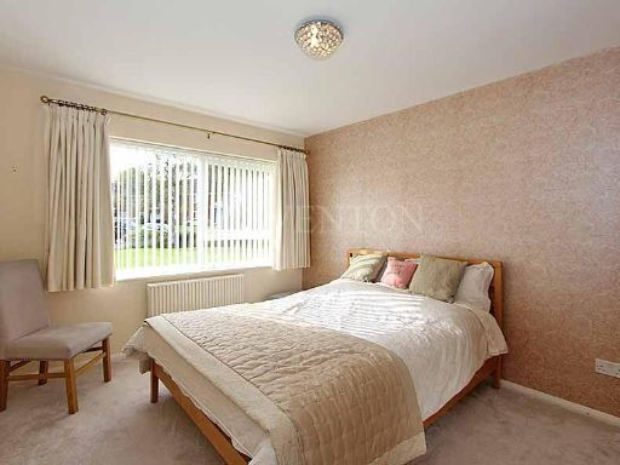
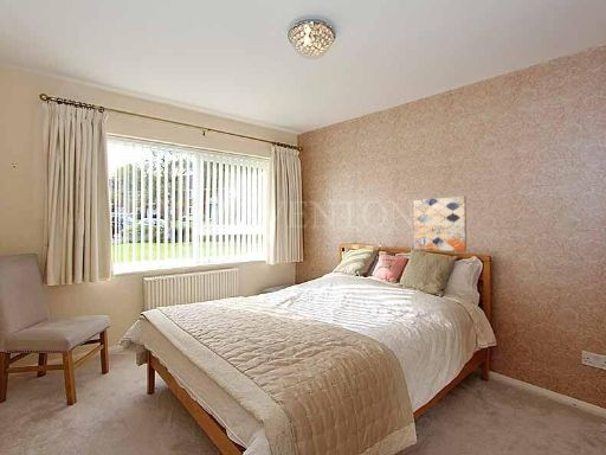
+ wall art (438, 224)
